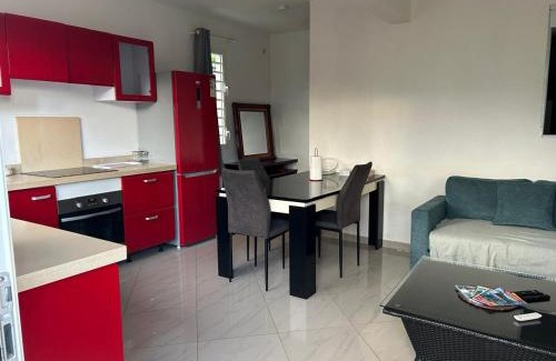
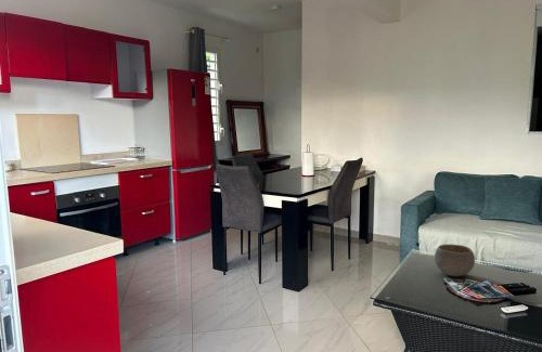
+ bowl (454, 261)
